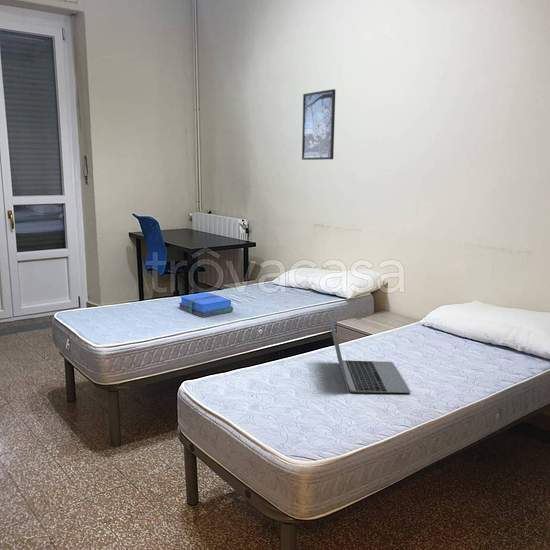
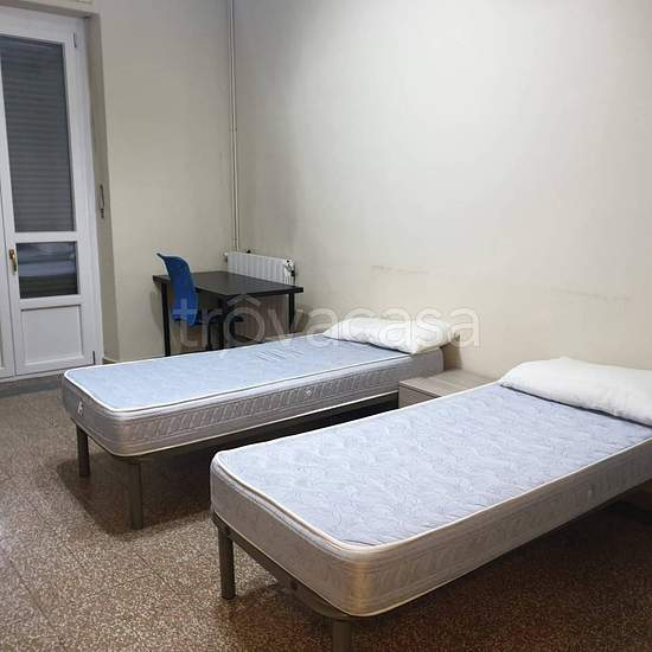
- laptop (366, 361)
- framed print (317, 126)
- books (205, 303)
